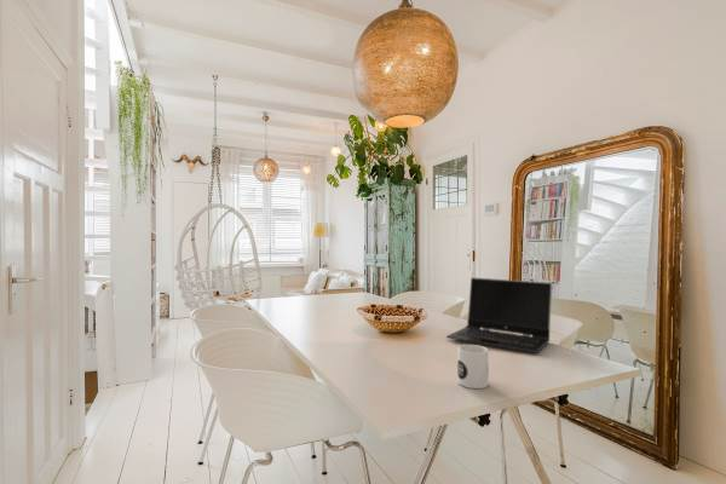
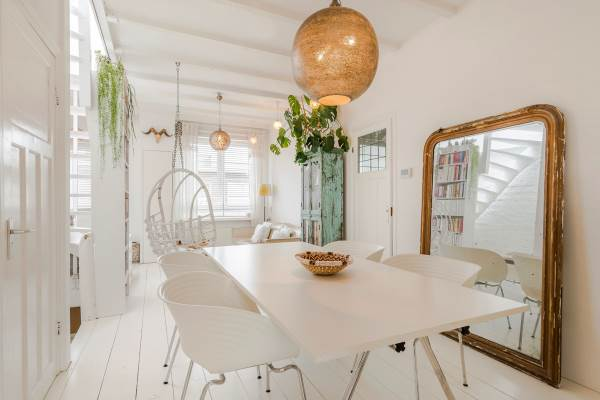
- mug (469, 363)
- laptop computer (499, 311)
